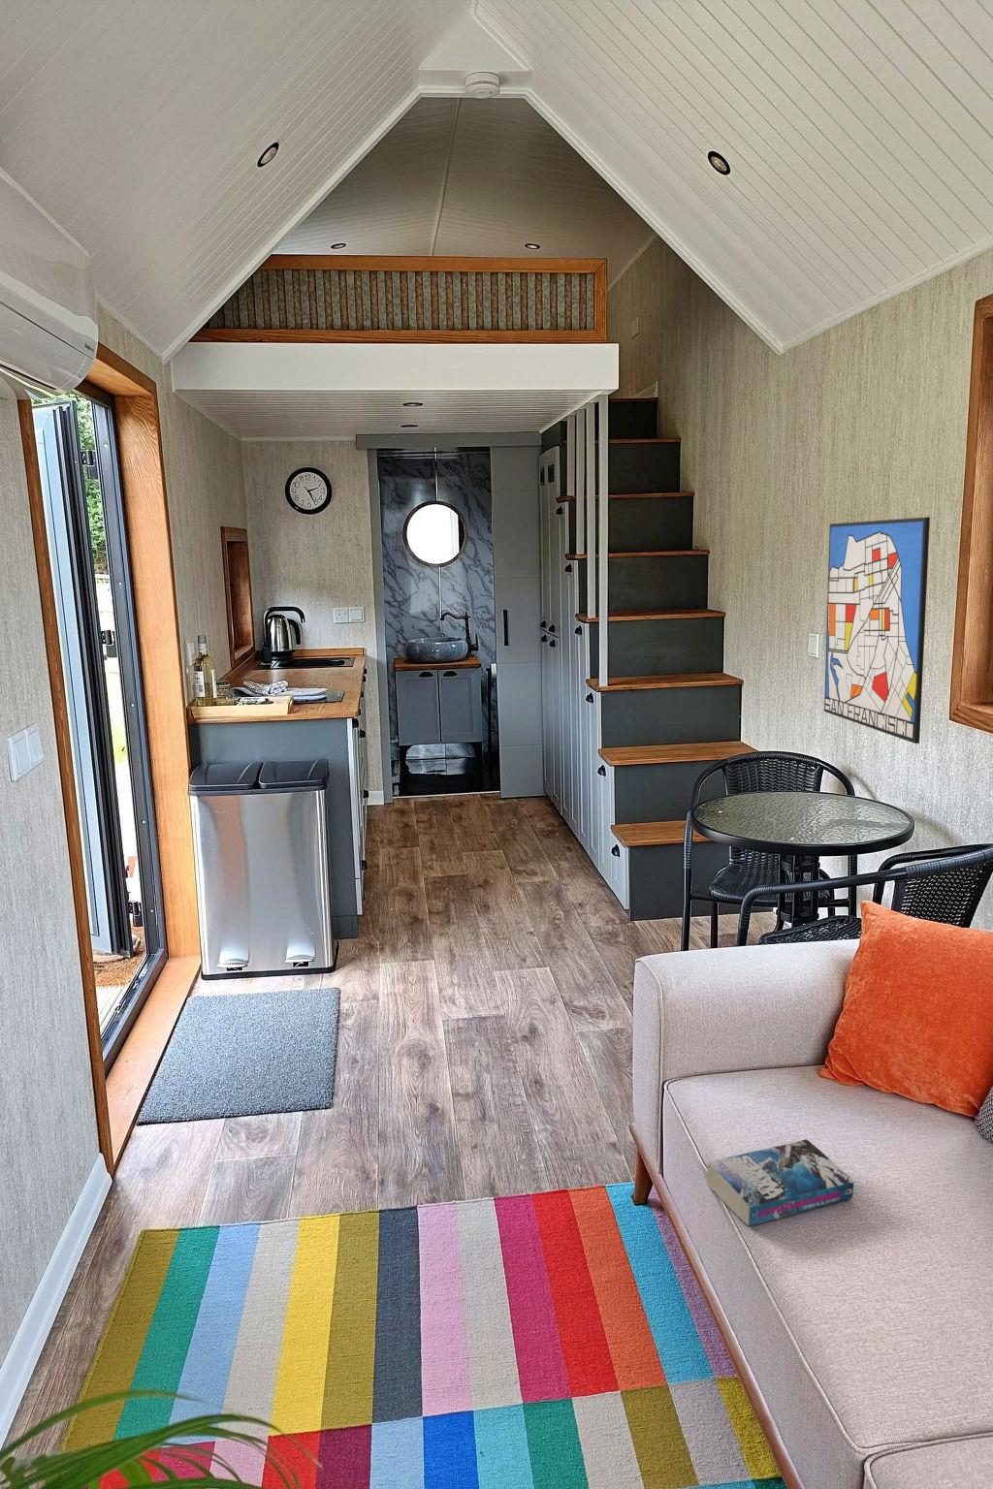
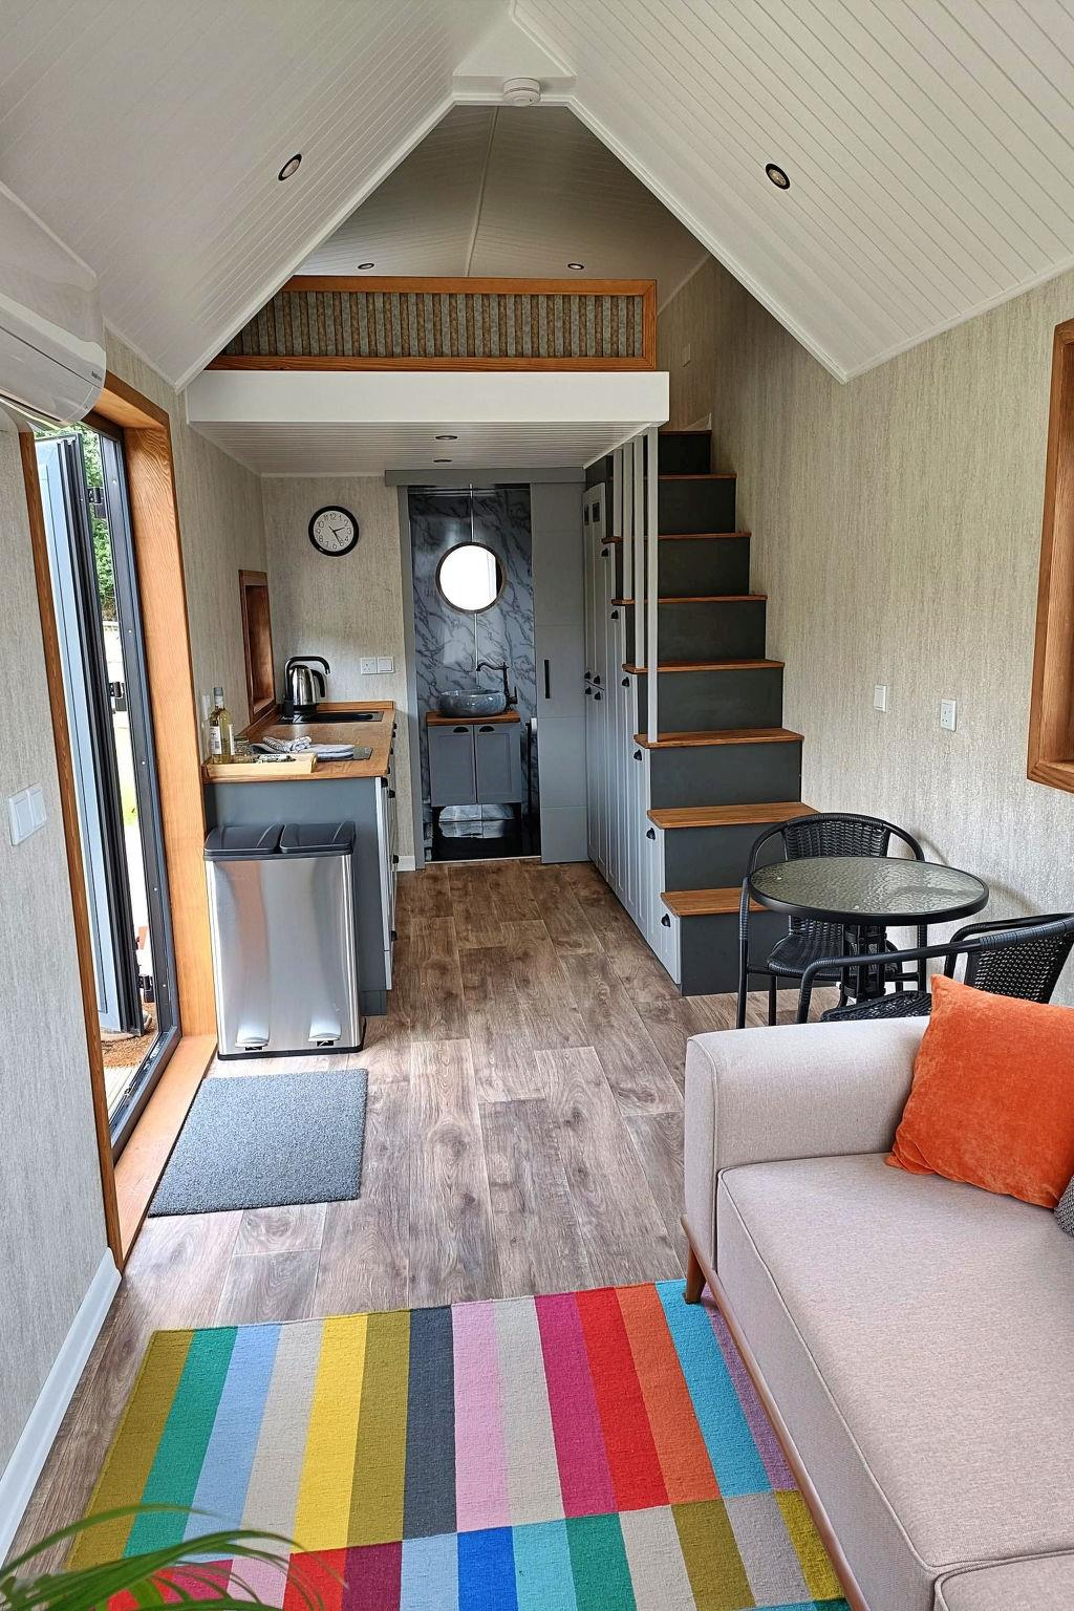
- wall art (871, 625)
- book (778, 1180)
